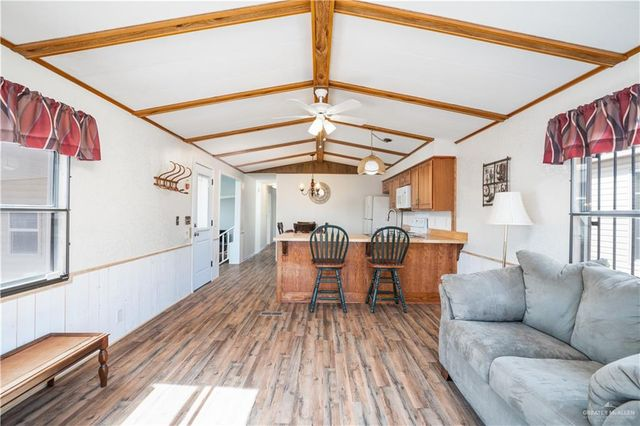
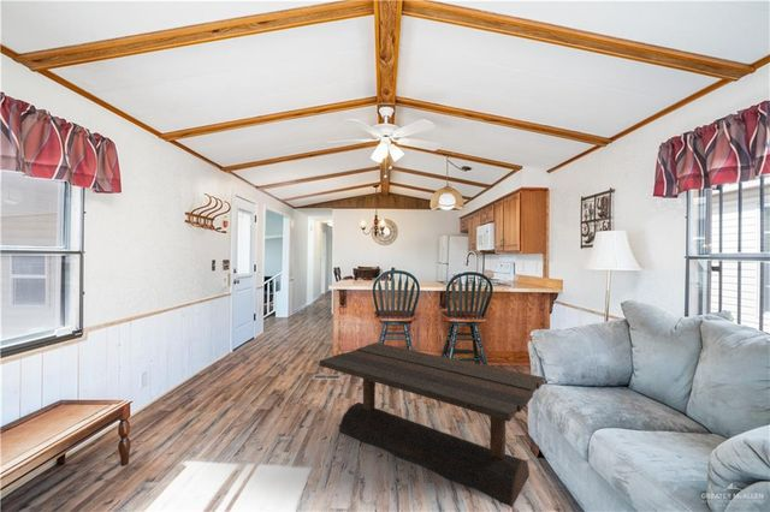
+ coffee table (426, 397)
